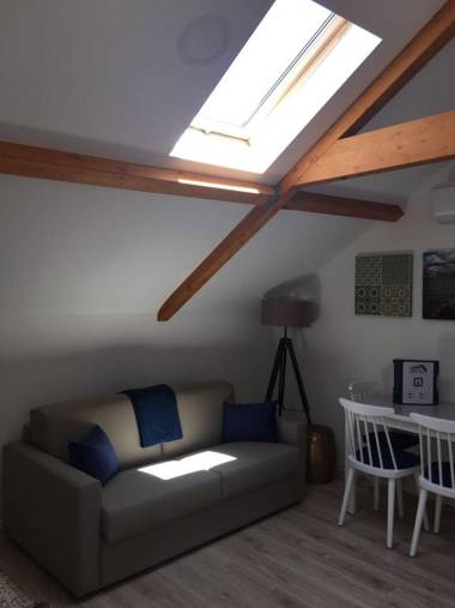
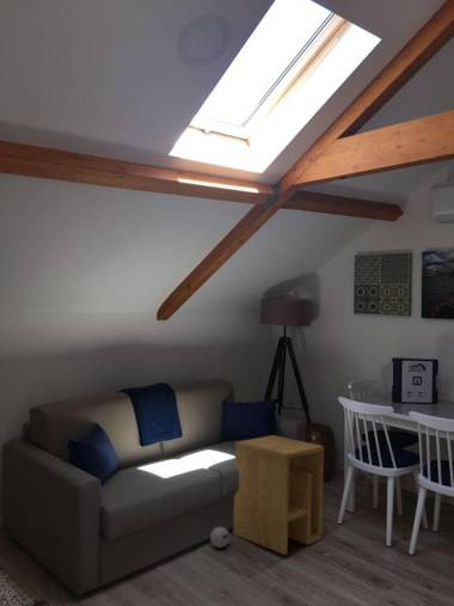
+ side table (277, 490)
+ decorative ball (220, 537)
